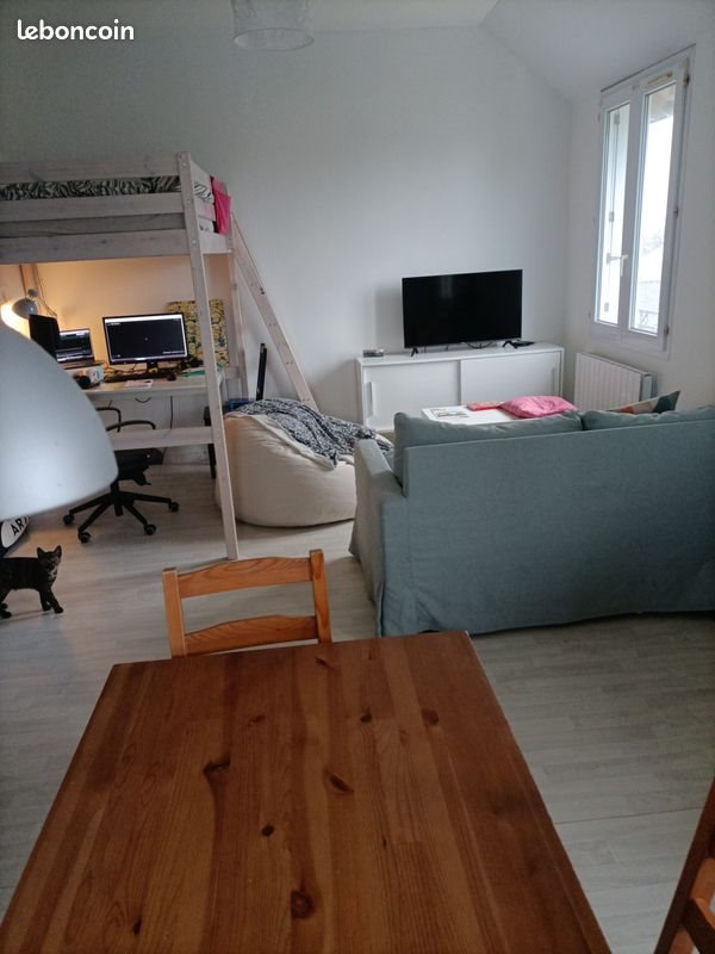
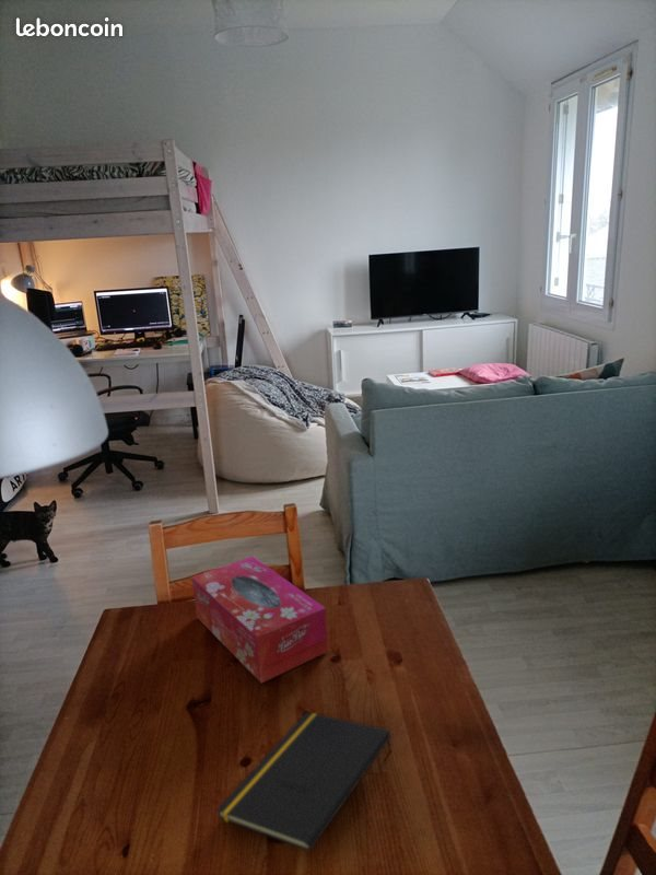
+ tissue box (256, 612)
+ notepad (307, 771)
